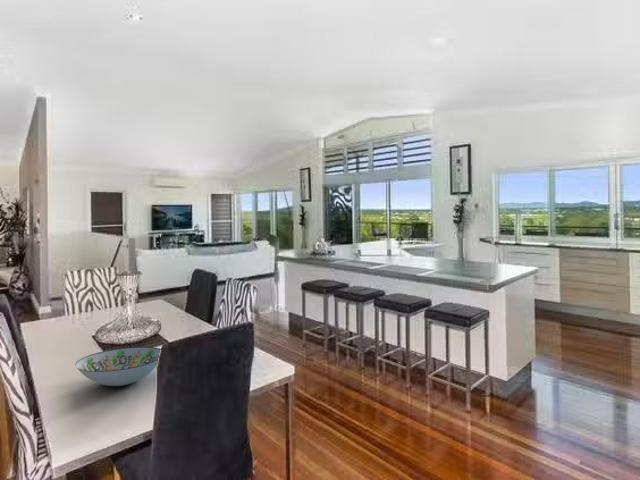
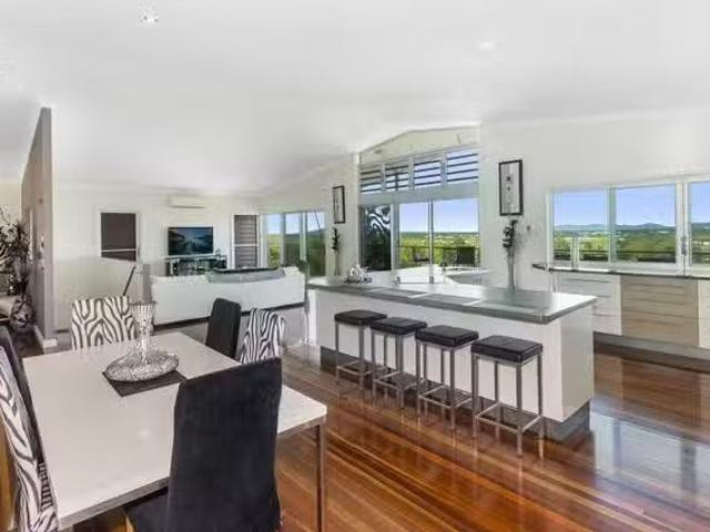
- decorative bowl (122, 370)
